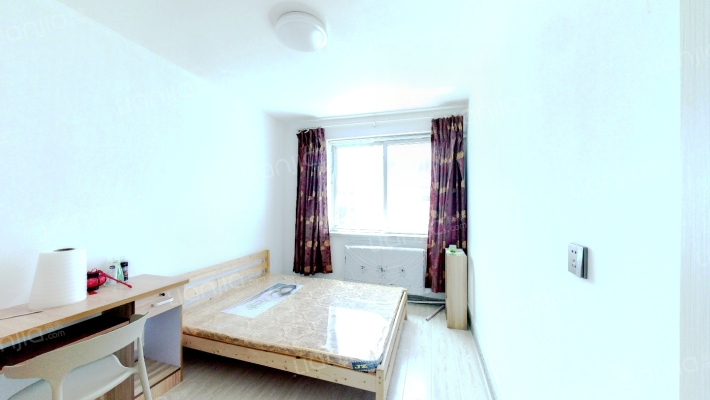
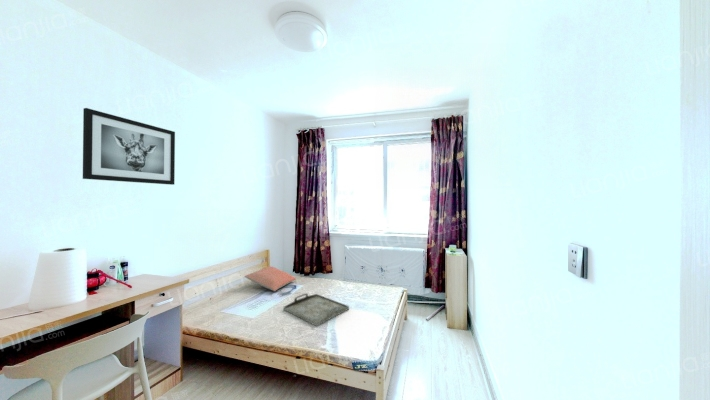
+ wall art (135, 151)
+ pillow (271, 277)
+ serving tray (316, 305)
